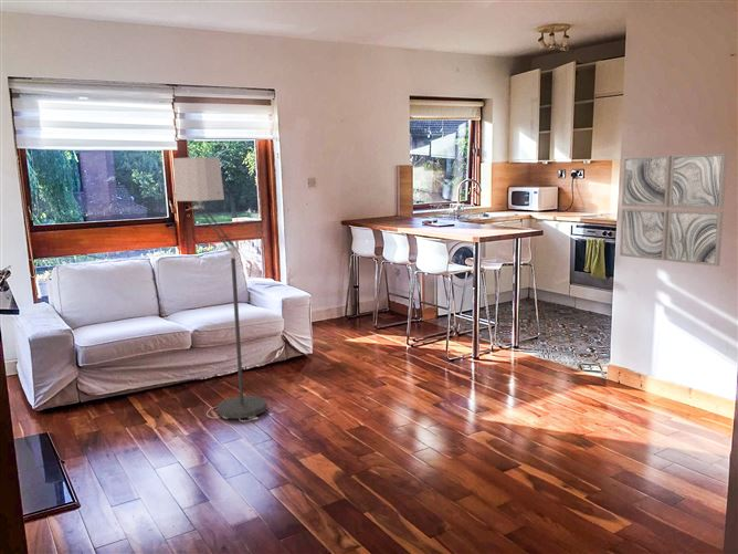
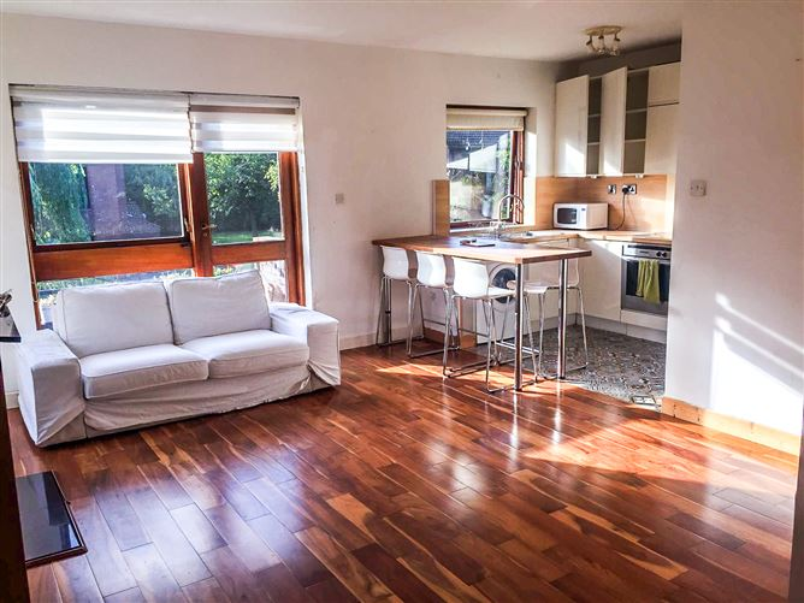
- wall art (670, 207)
- floor lamp (232, 281)
